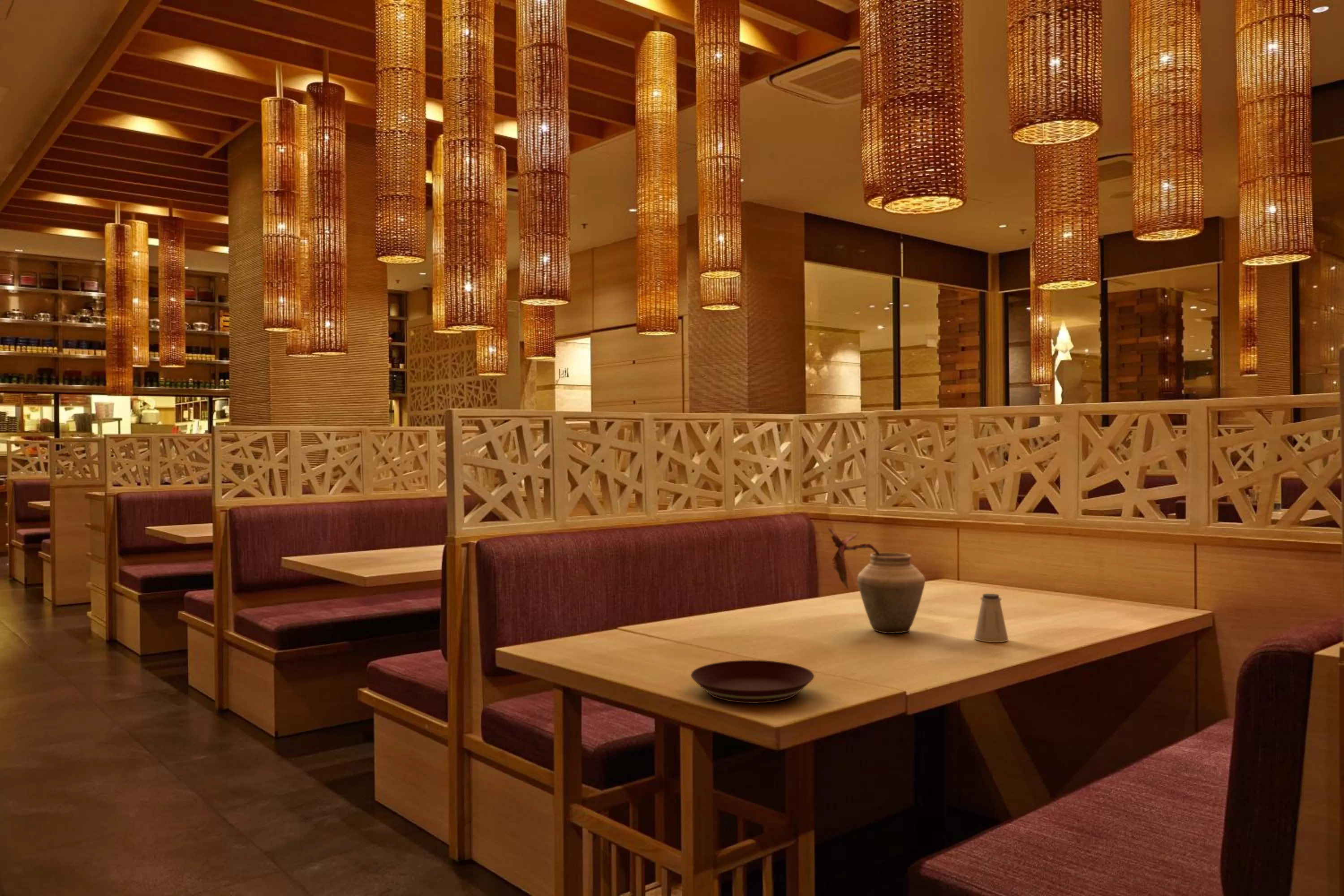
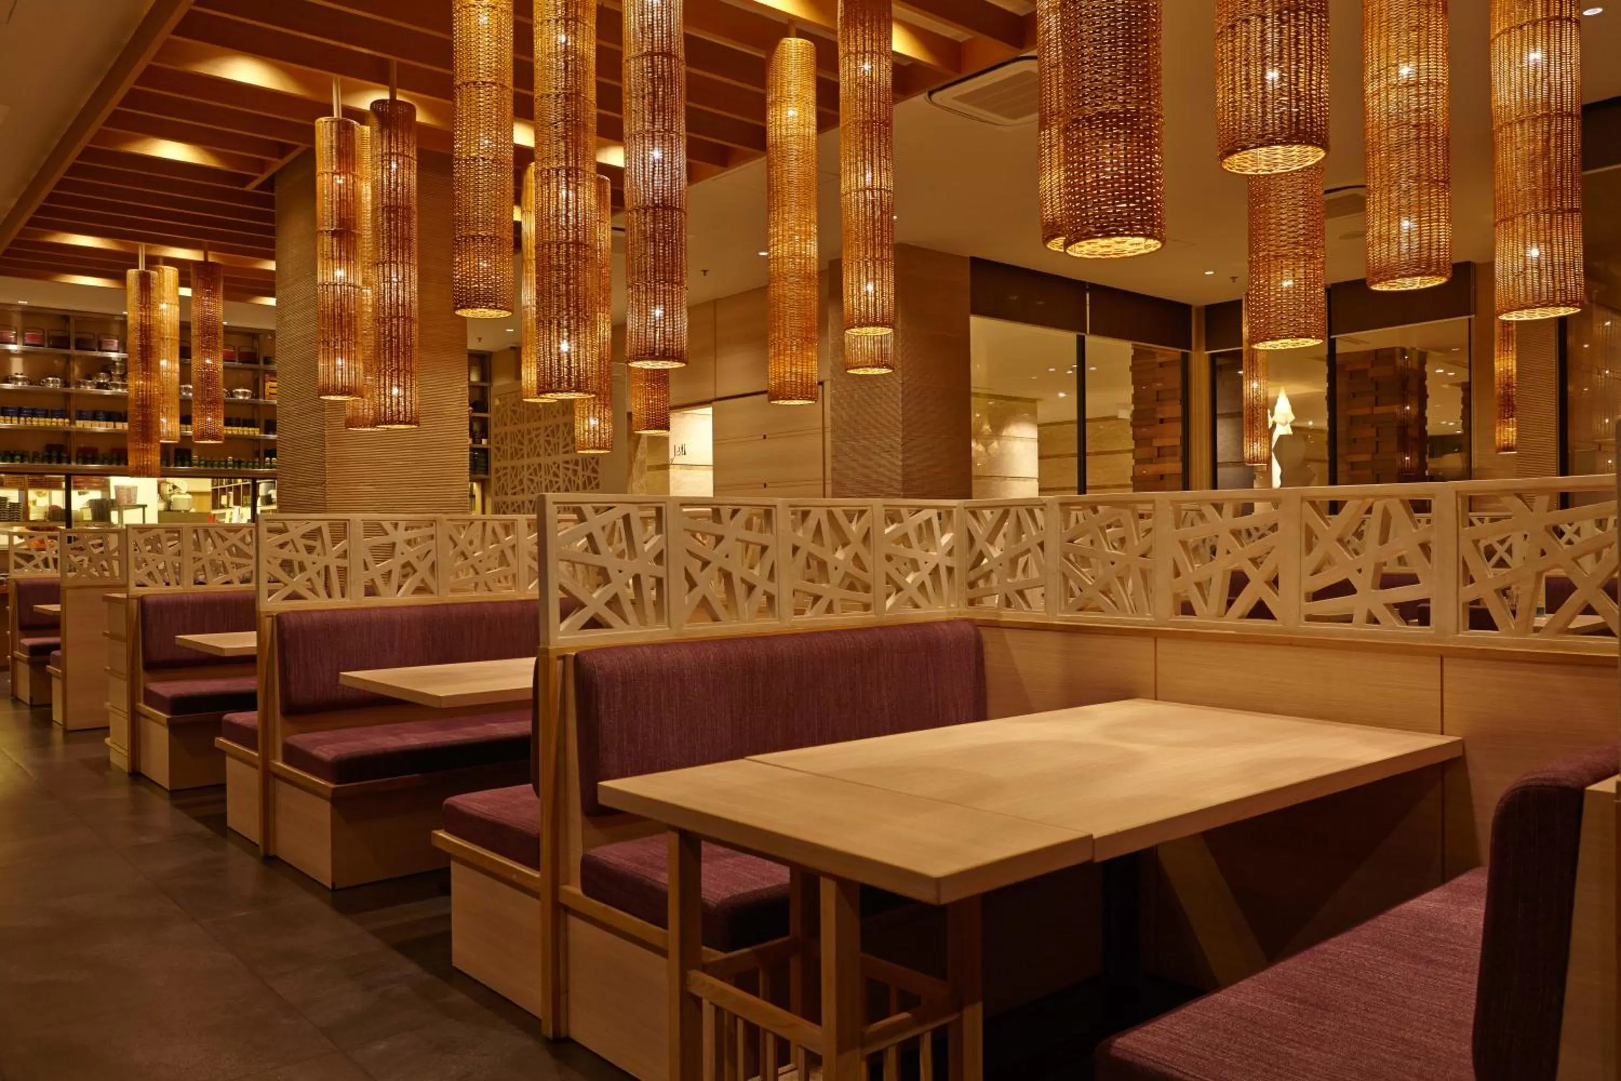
- vase (877, 579)
- saltshaker (991, 616)
- plate (752, 683)
